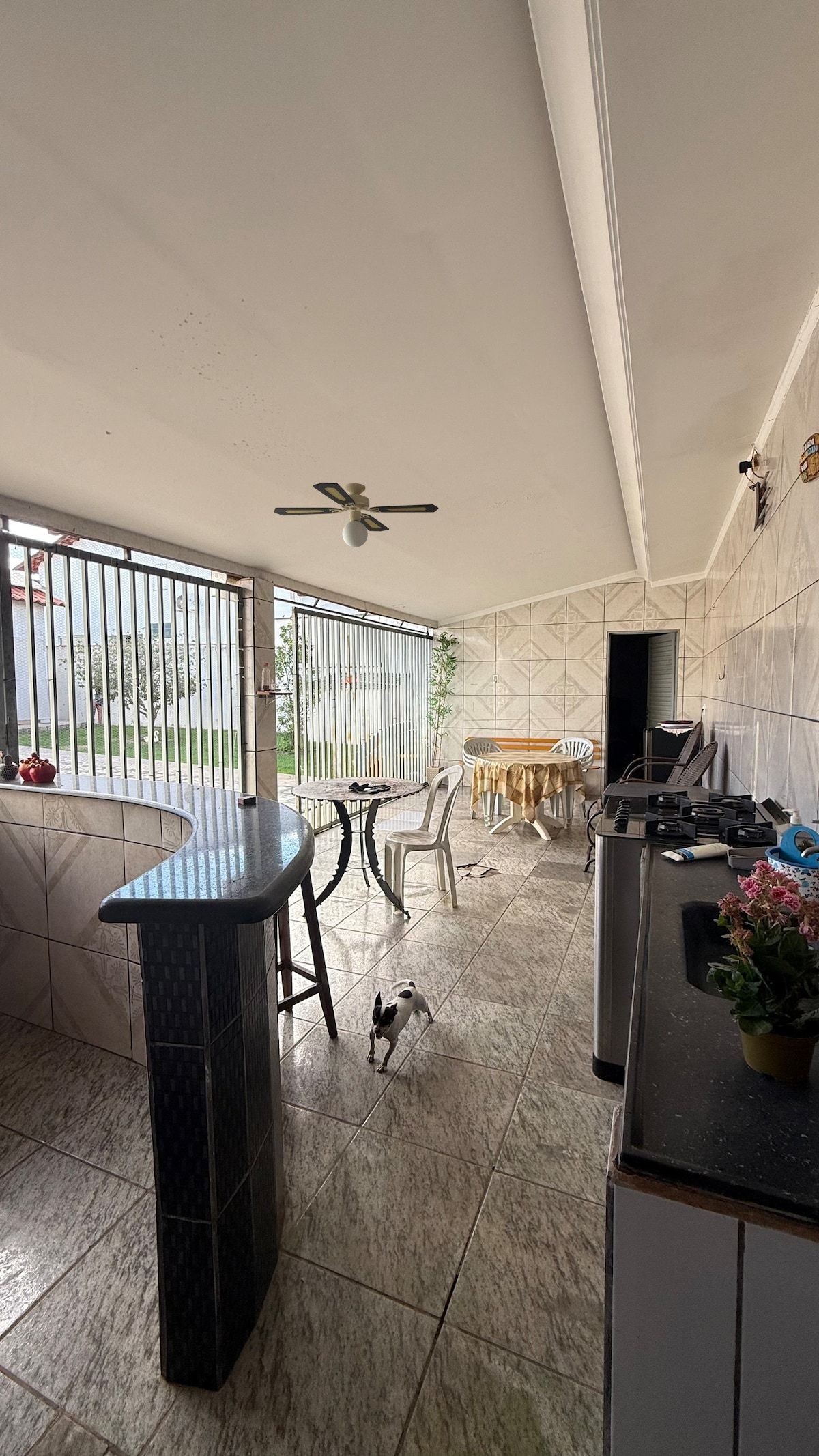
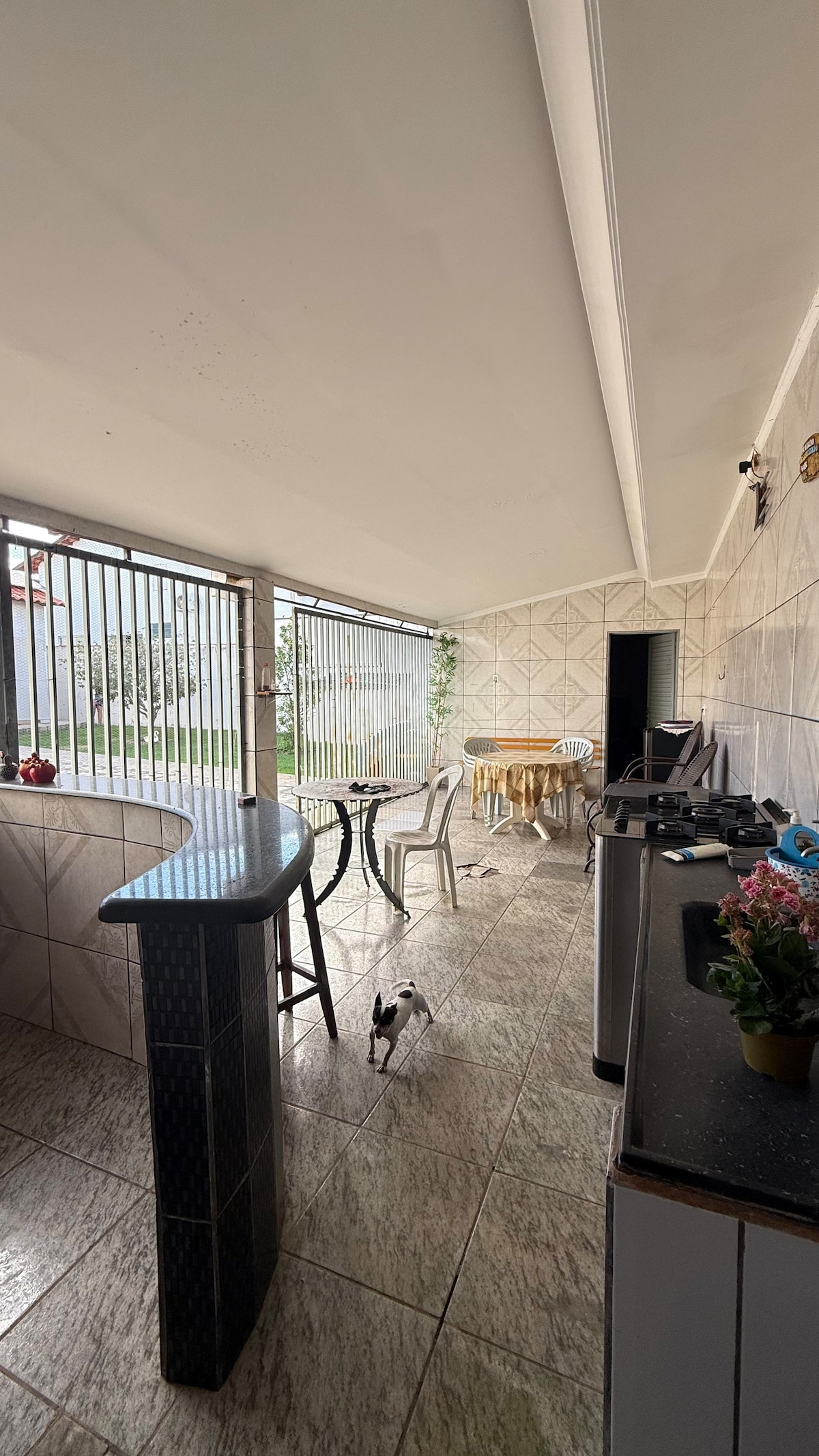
- ceiling fan (355, 517)
